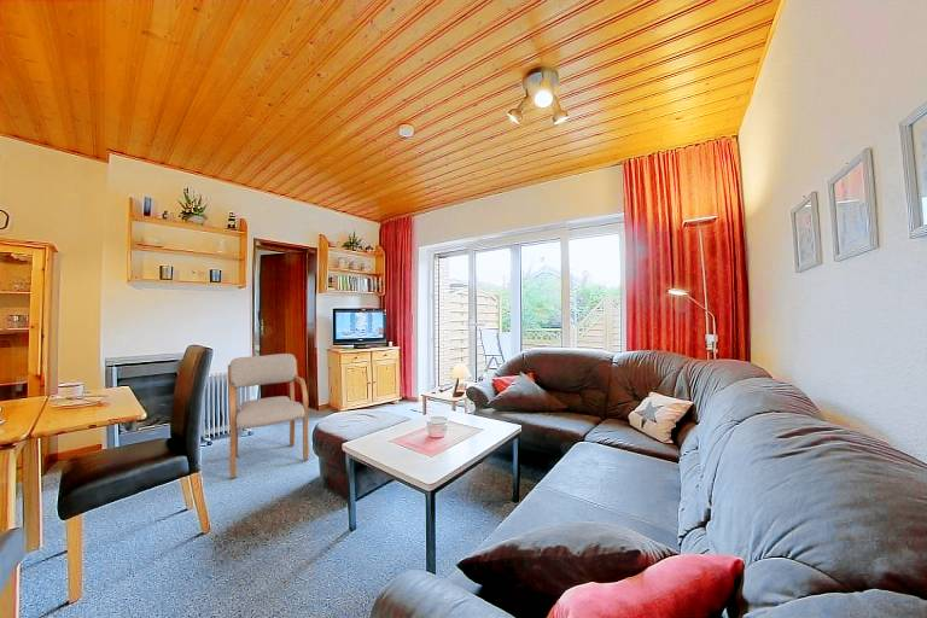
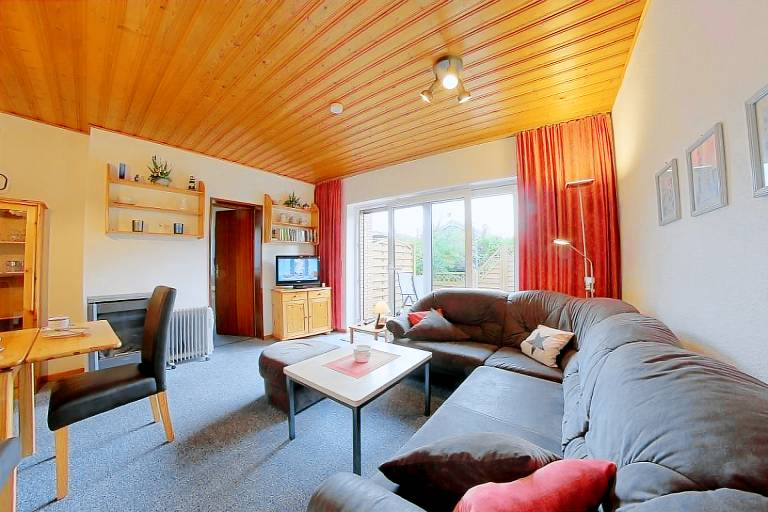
- armchair (268, 408)
